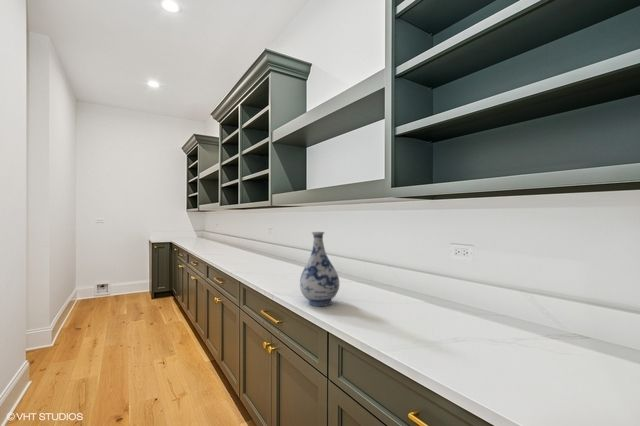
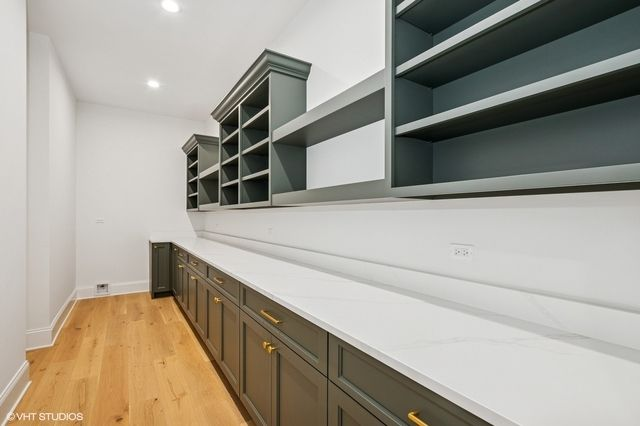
- vase (319, 267)
